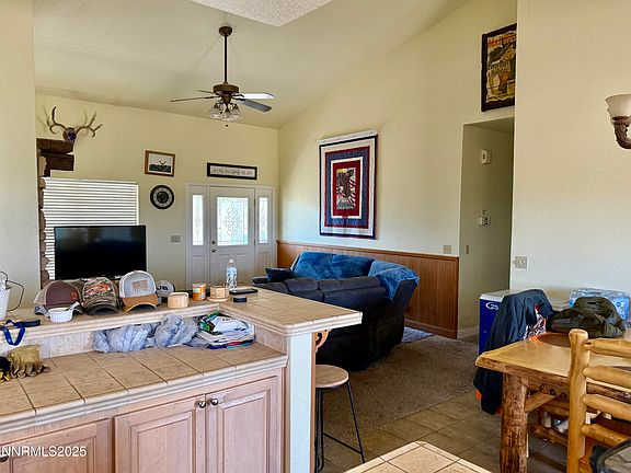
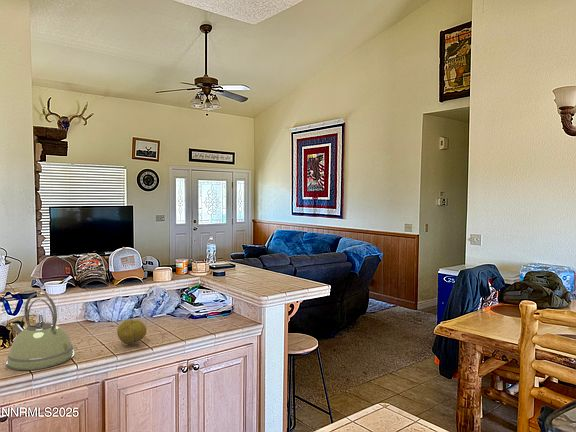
+ kettle (37, 325)
+ fruit (131, 331)
